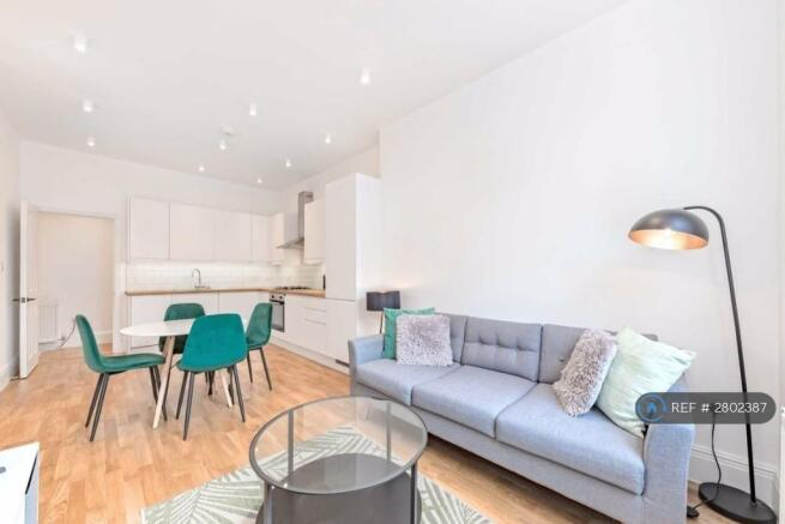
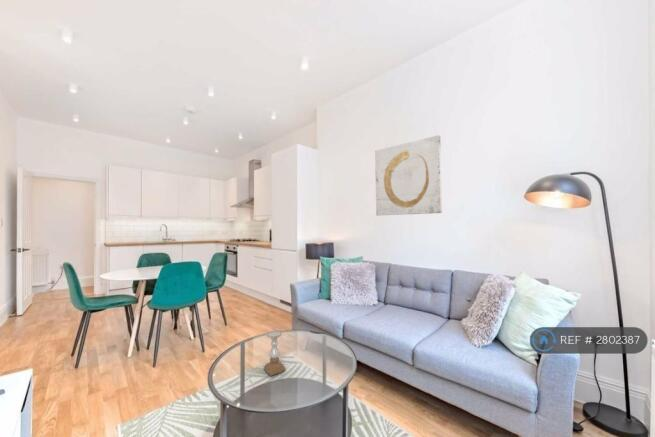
+ wall art (405, 179)
+ candle holder (274, 351)
